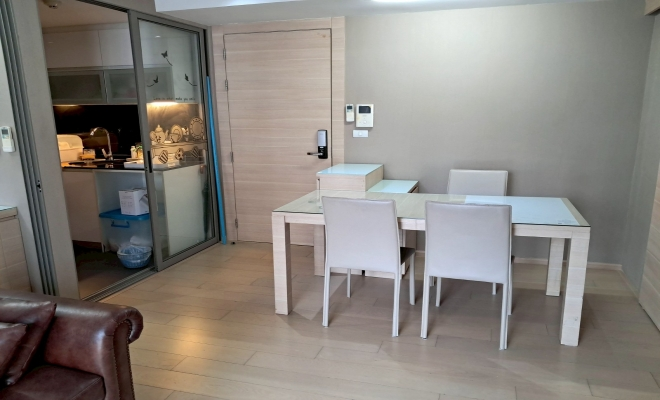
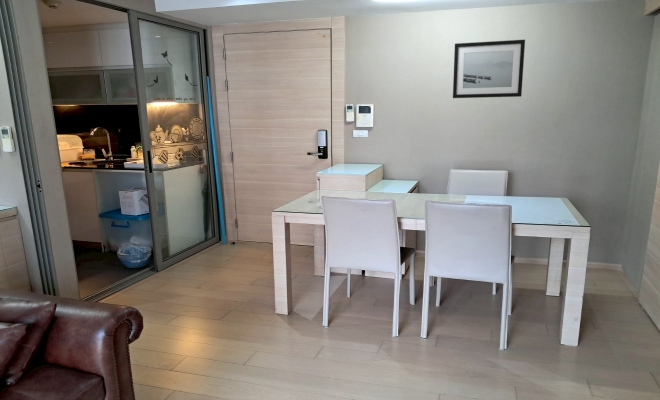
+ wall art (487, 69)
